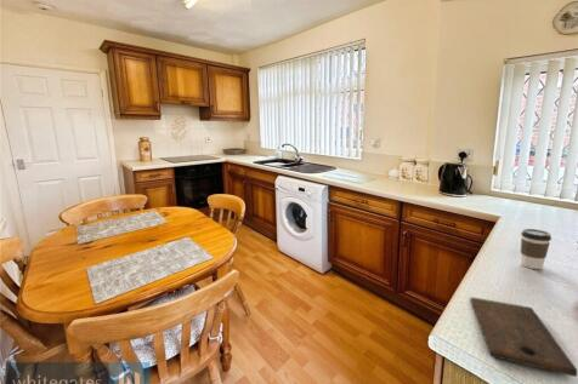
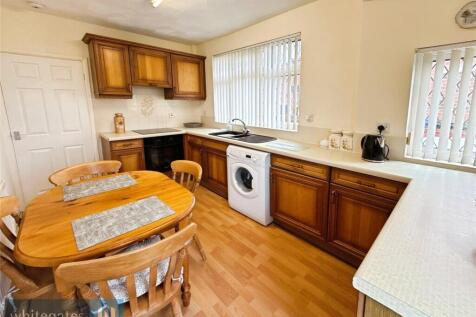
- cutting board (514, 328)
- coffee cup (533, 248)
